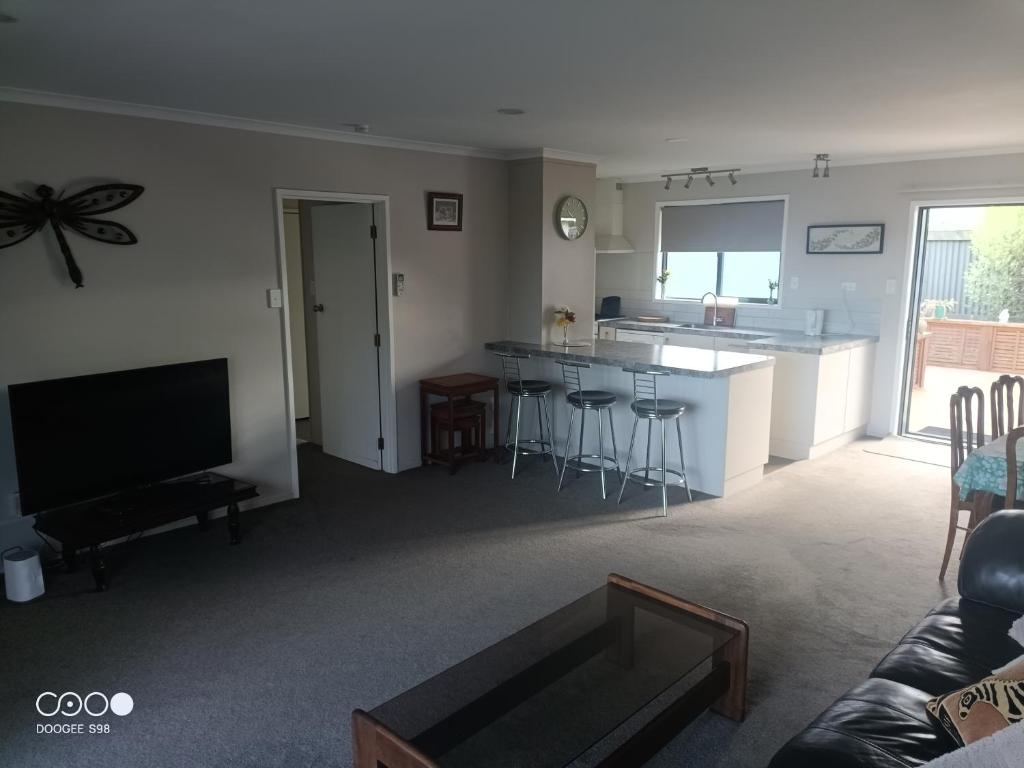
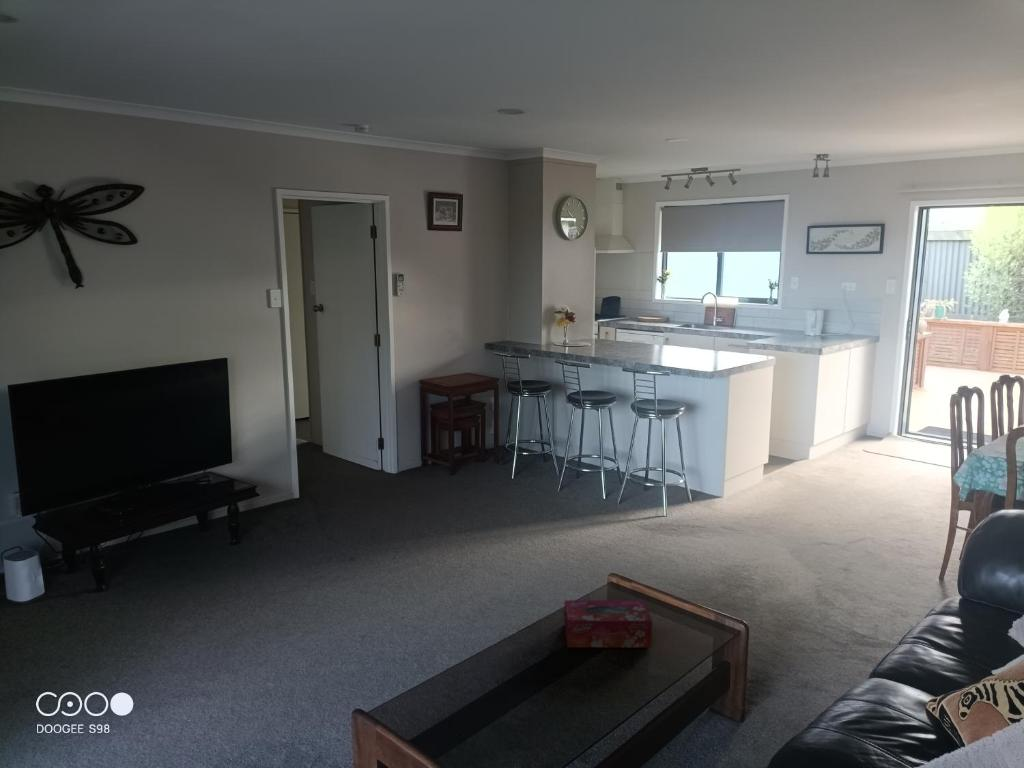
+ tissue box (606, 623)
